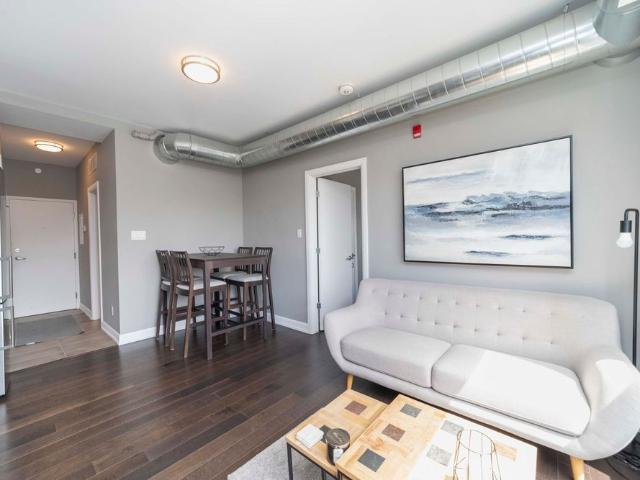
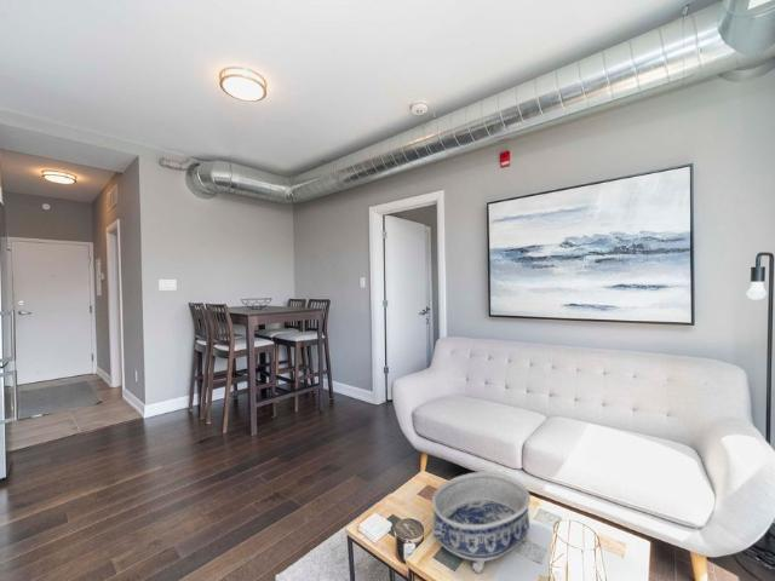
+ decorative bowl (482, 516)
